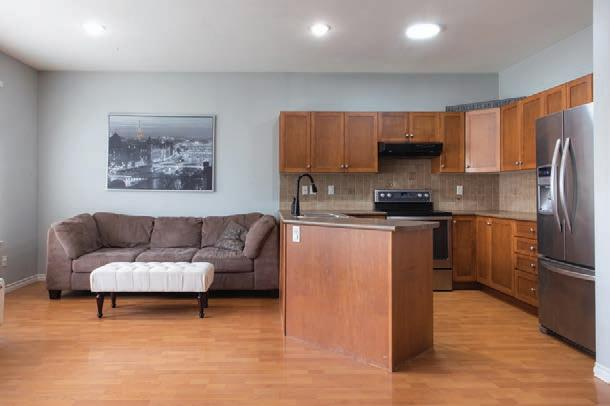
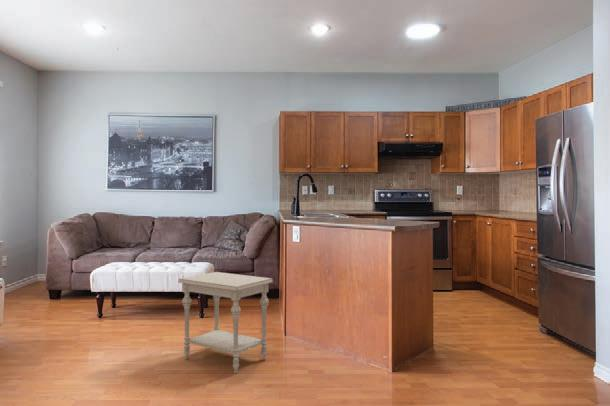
+ side table (218, 318)
